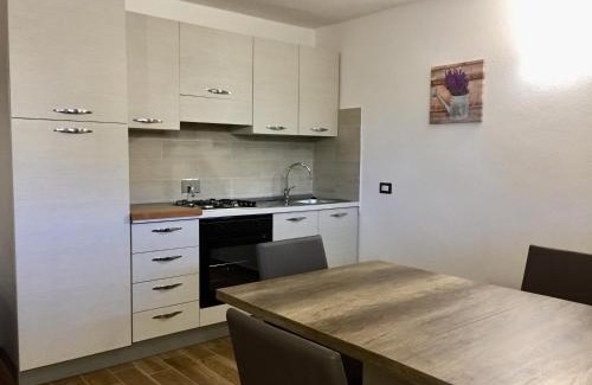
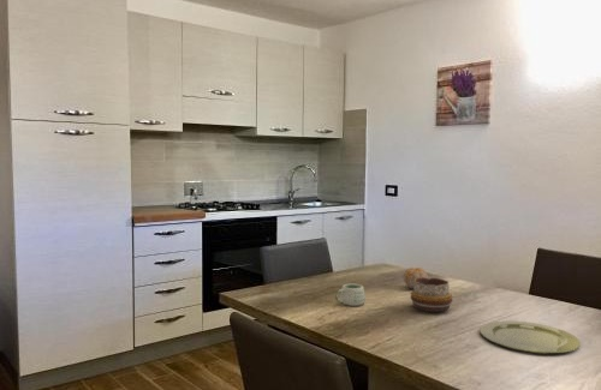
+ decorative bowl (430, 294)
+ fruit (415, 277)
+ mug (349, 294)
+ plate (528, 336)
